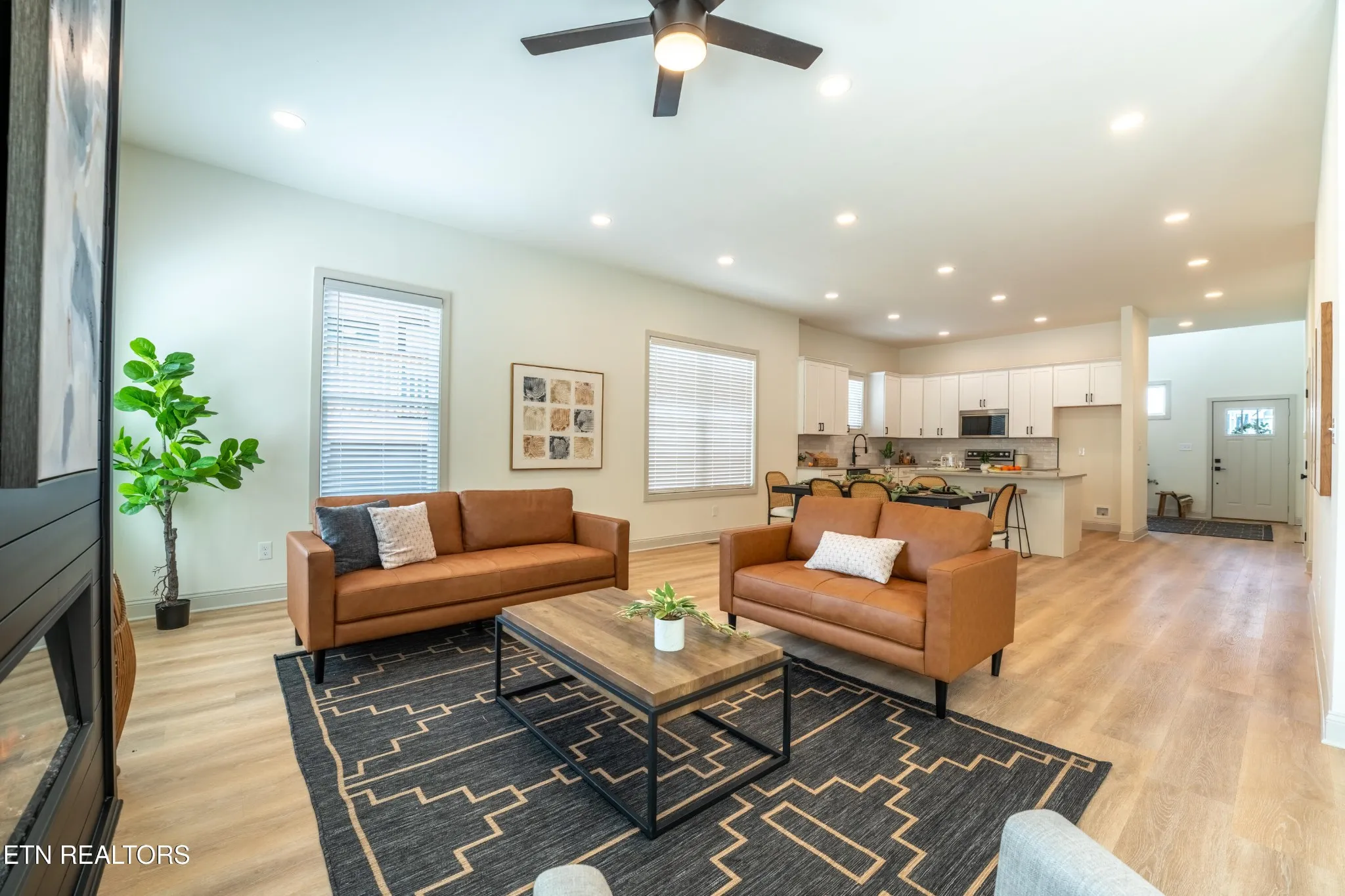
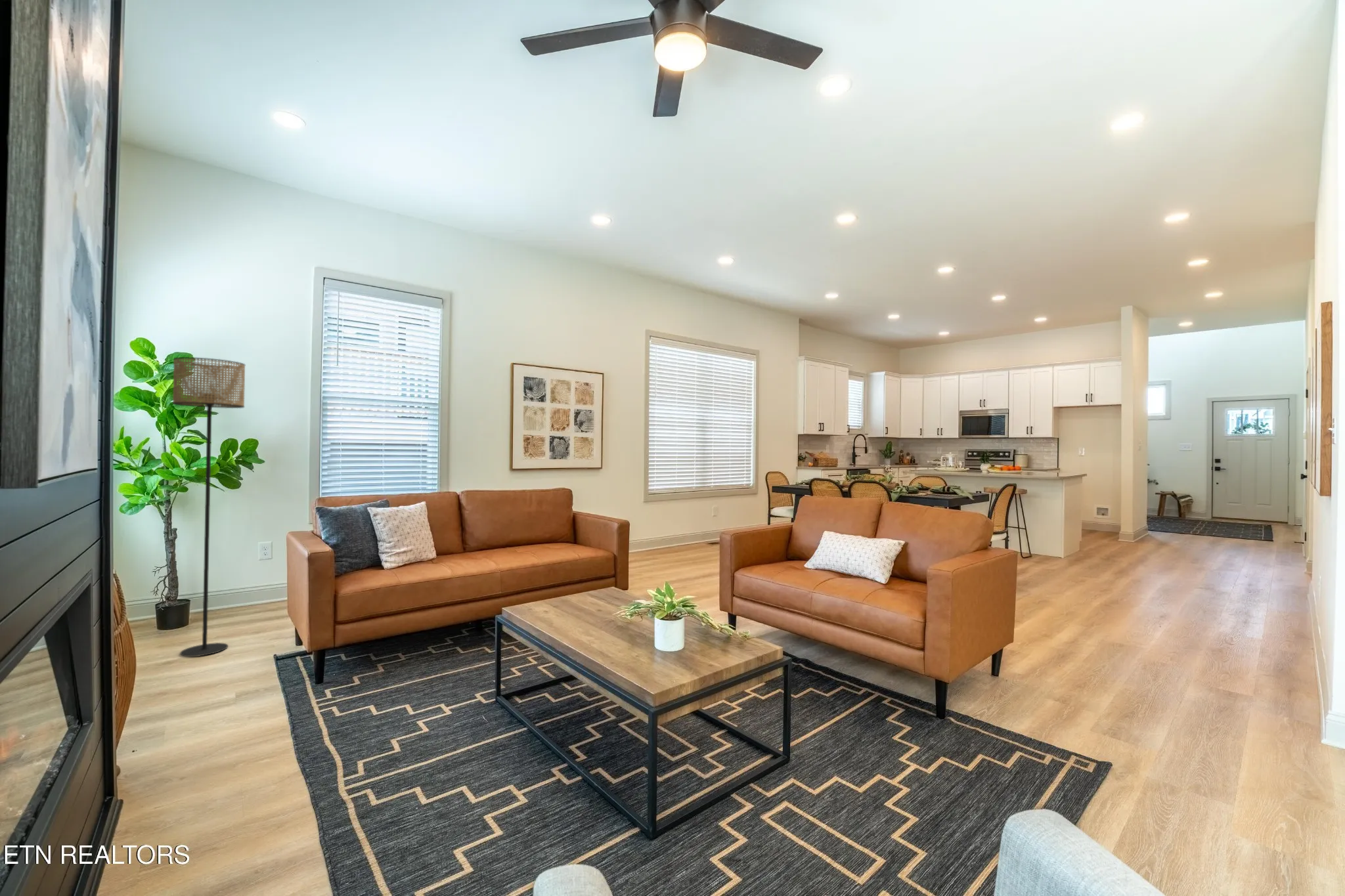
+ floor lamp (208, 505)
